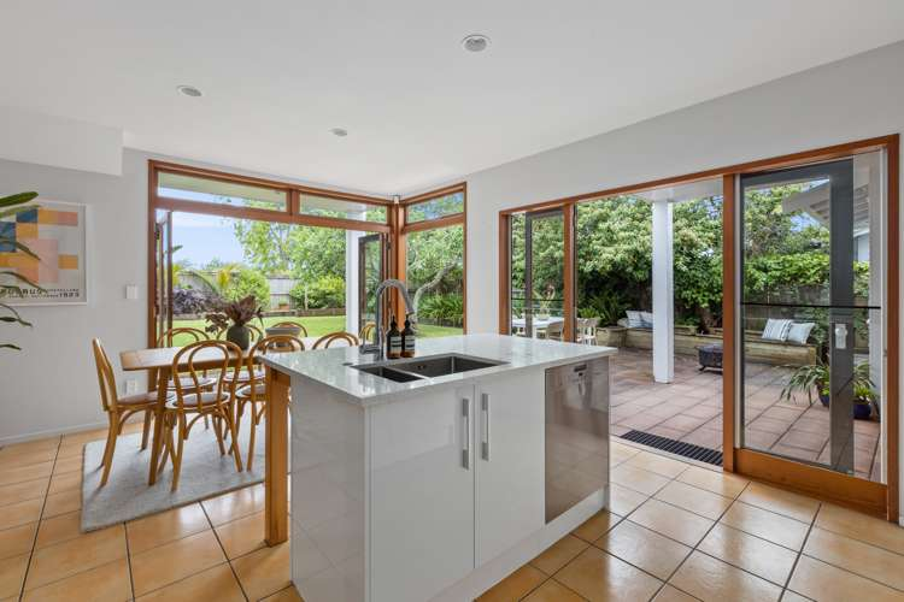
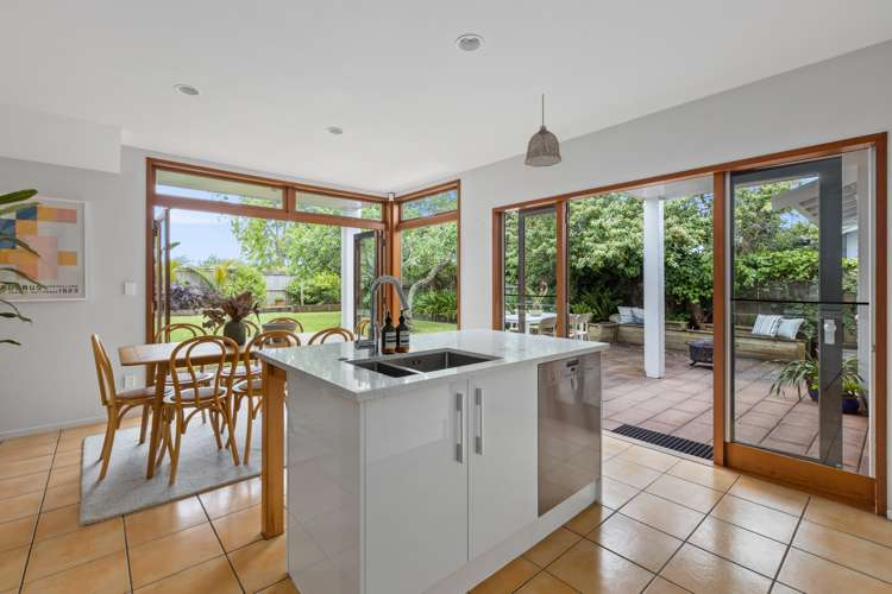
+ pendant lamp (542, 127)
